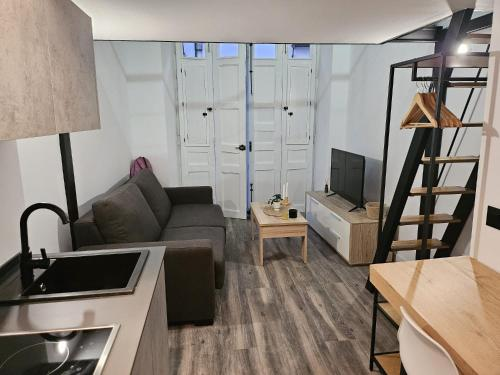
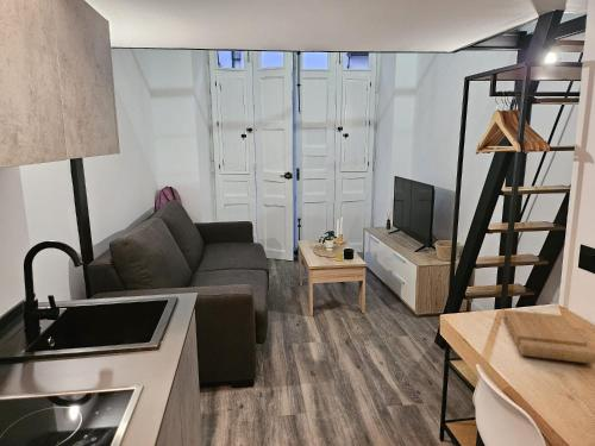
+ cutting board (544, 333)
